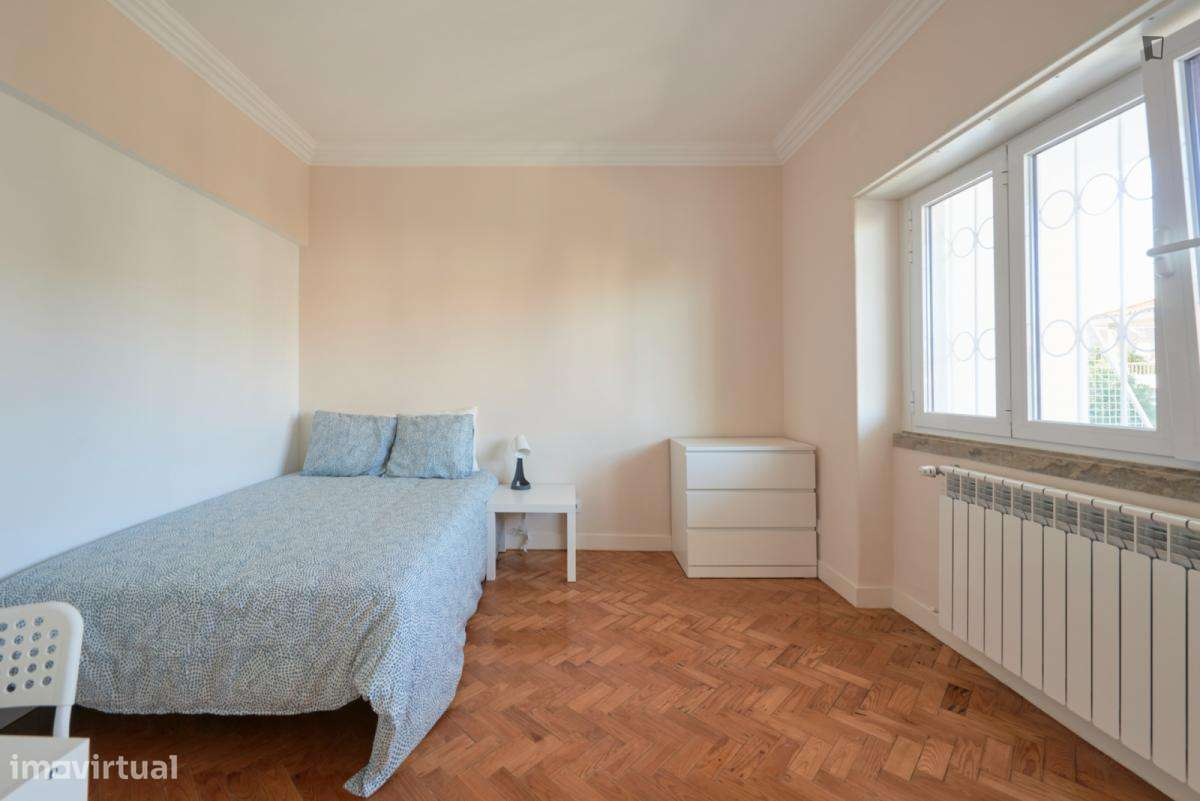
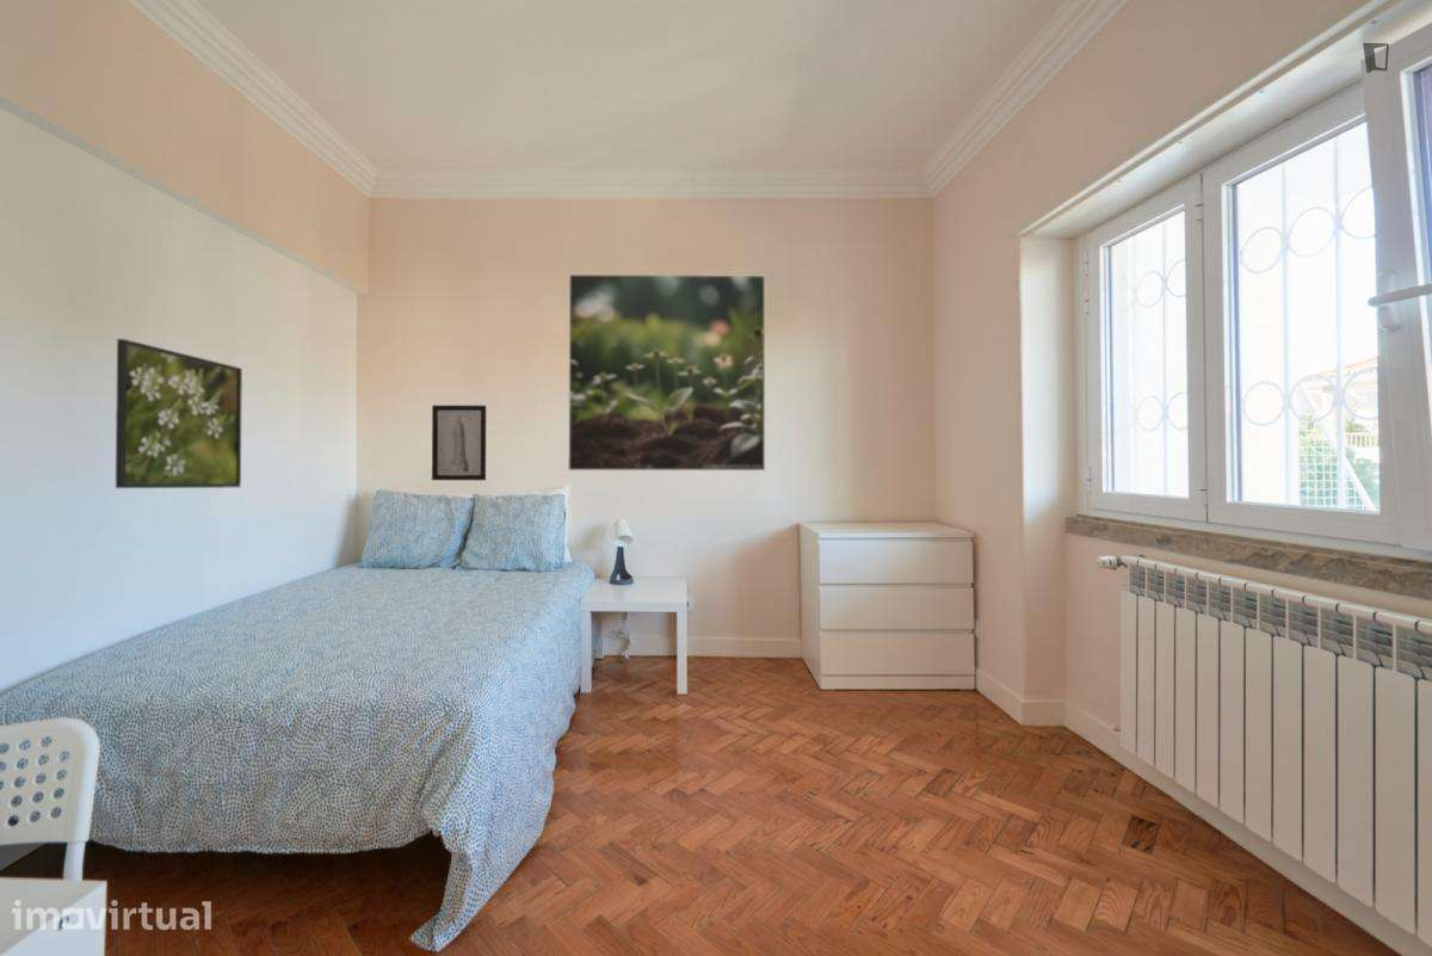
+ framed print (667, 372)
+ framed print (185, 421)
+ wall art (458, 443)
